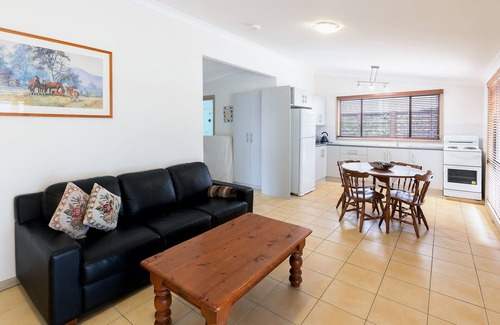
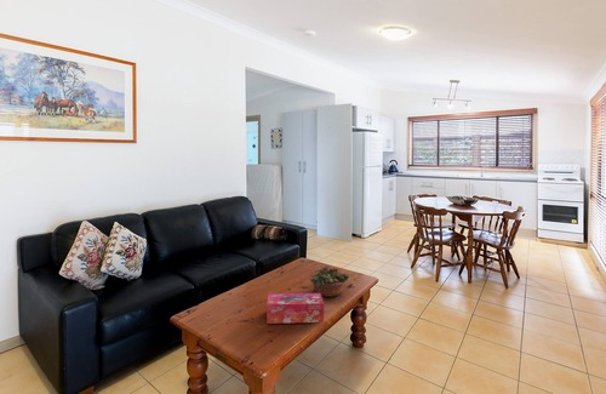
+ tissue box (295, 307)
+ succulent planter (326, 278)
